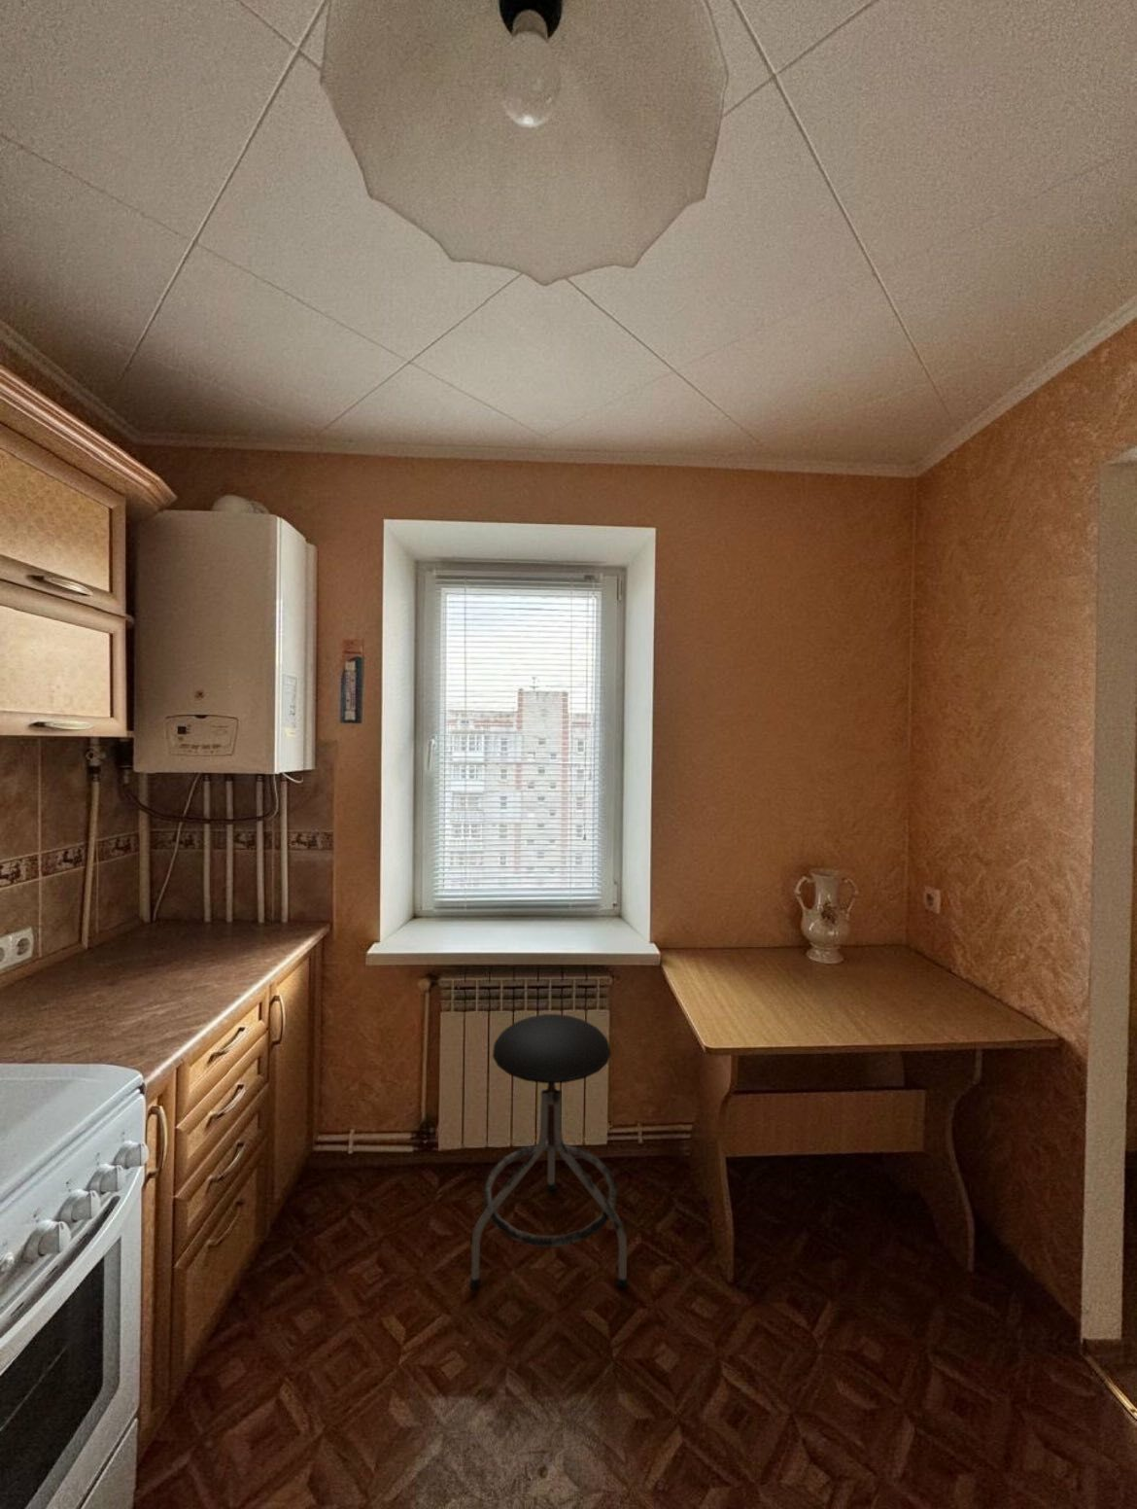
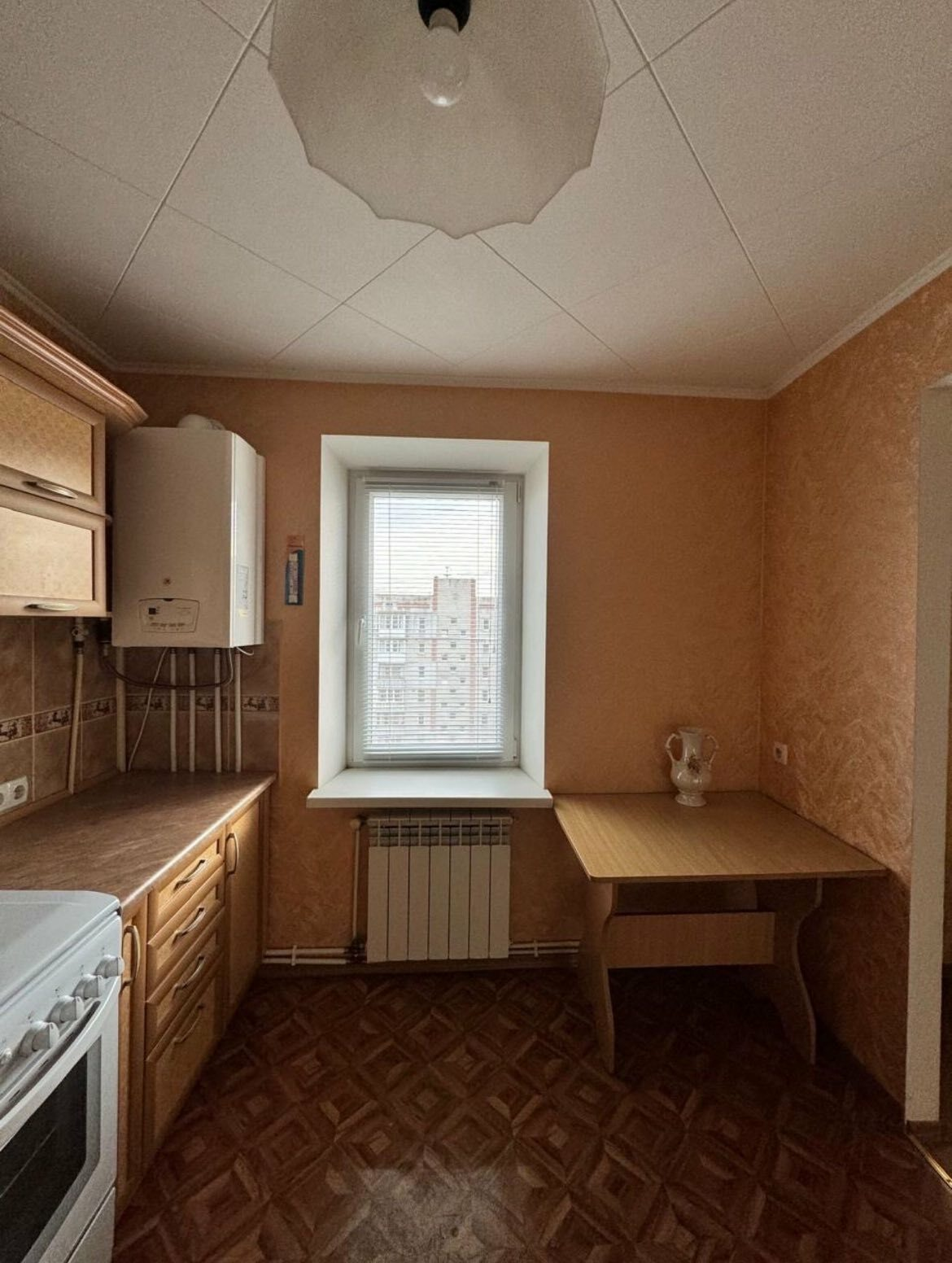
- stool (542, 1140)
